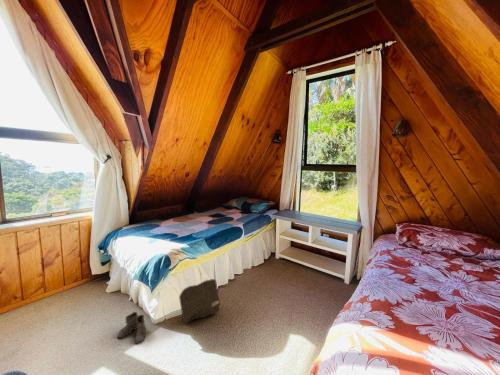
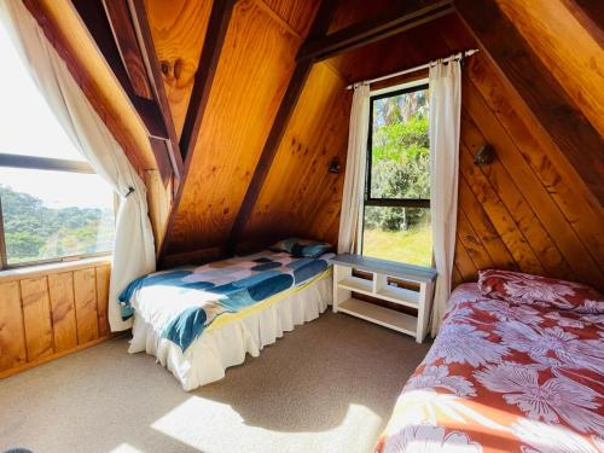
- boots (133, 326)
- rock (200, 299)
